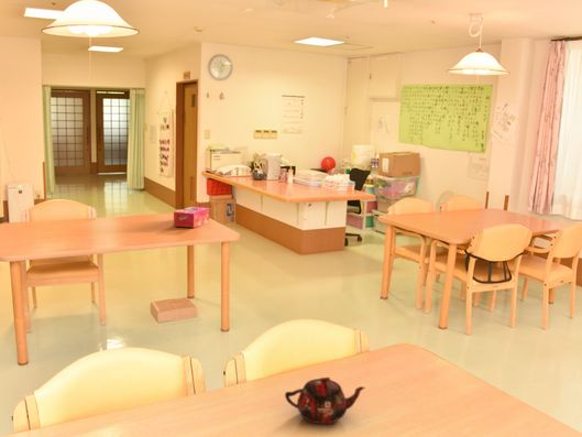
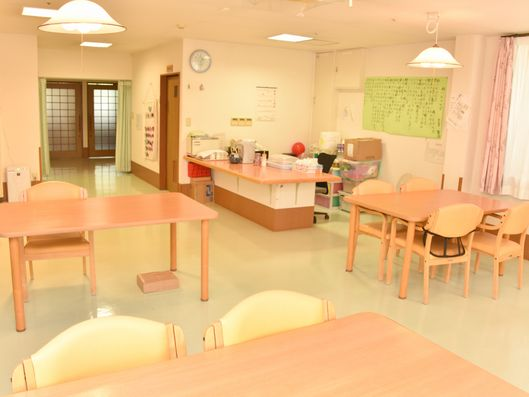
- tissue box (191, 216)
- teapot (325, 395)
